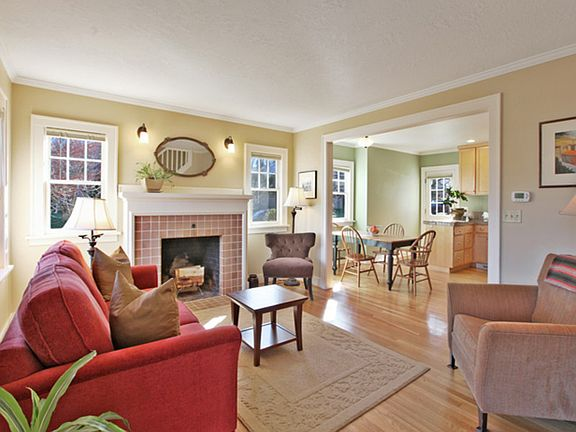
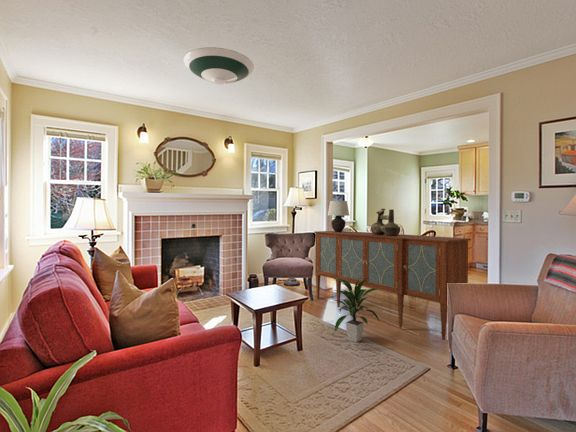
+ ceramic vessel (385, 219)
+ table lamp (338, 216)
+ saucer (219, 73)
+ sideboard (377, 273)
+ indoor plant (352, 307)
